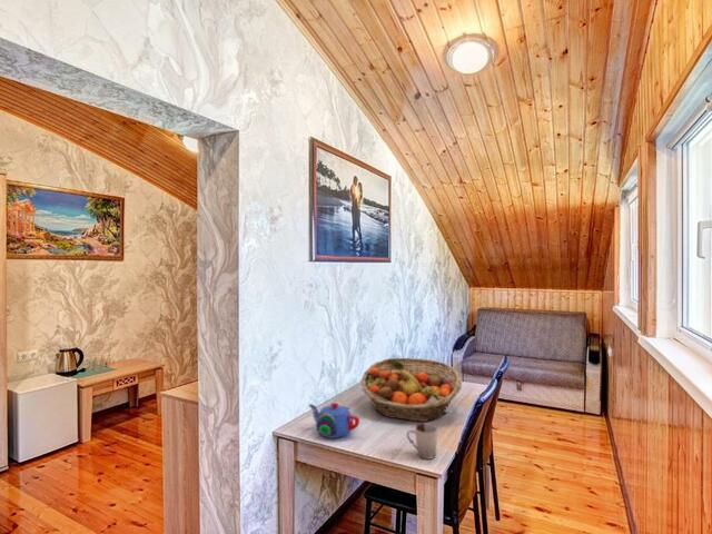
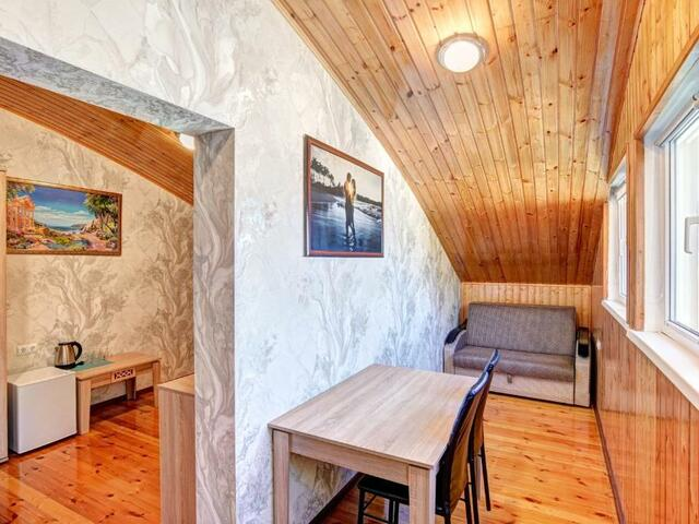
- fruit basket (409, 387)
- teapot (333, 417)
- cup (422, 441)
